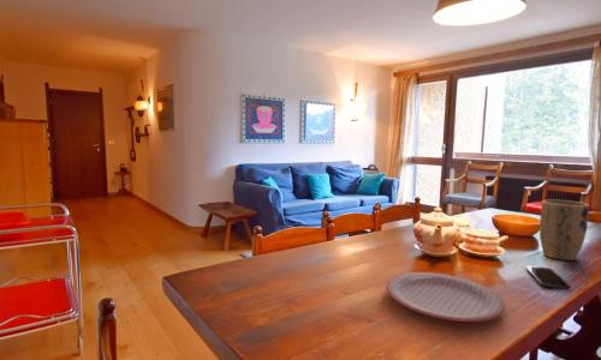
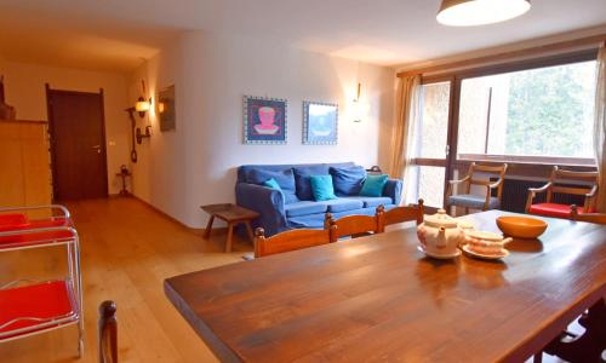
- plate (441, 296)
- smartphone (546, 276)
- plant pot (561, 229)
